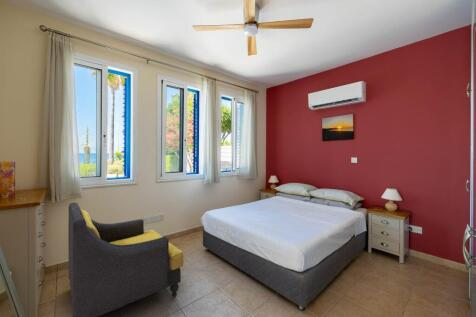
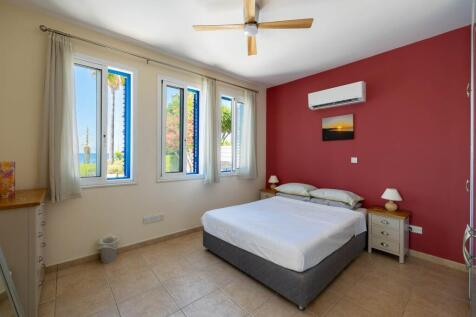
- armchair (125, 247)
